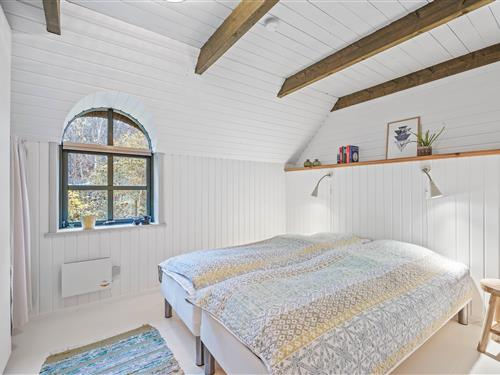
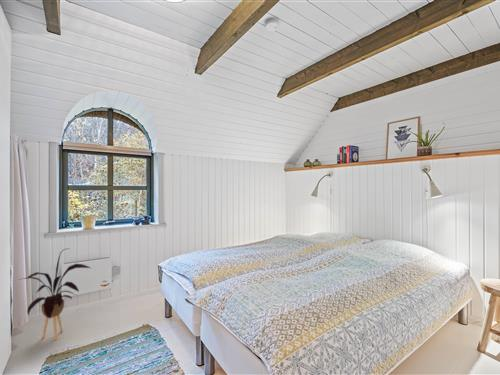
+ house plant (54, 295)
